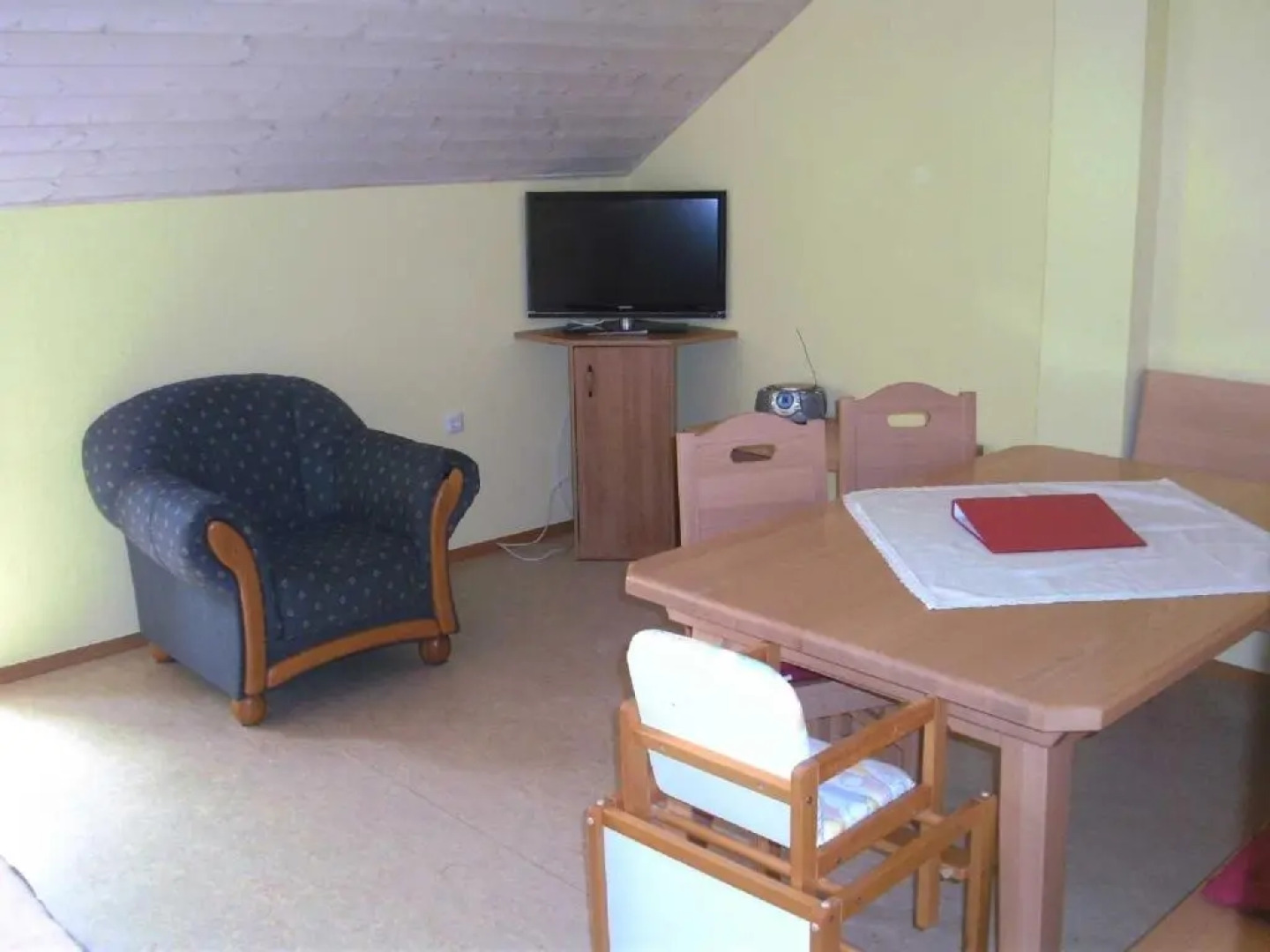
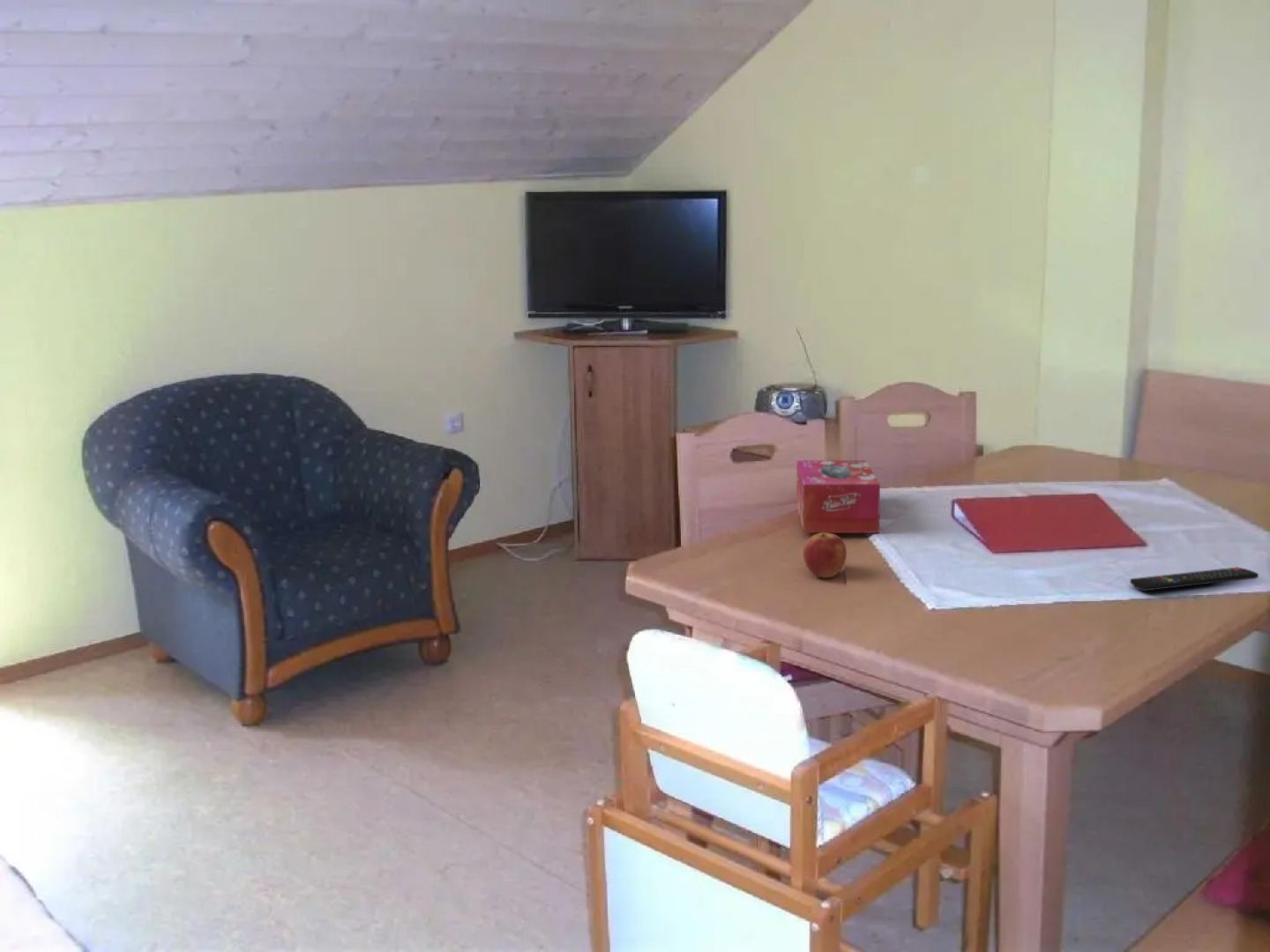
+ apple (825, 554)
+ tissue box (835, 495)
+ remote control (1195, 579)
